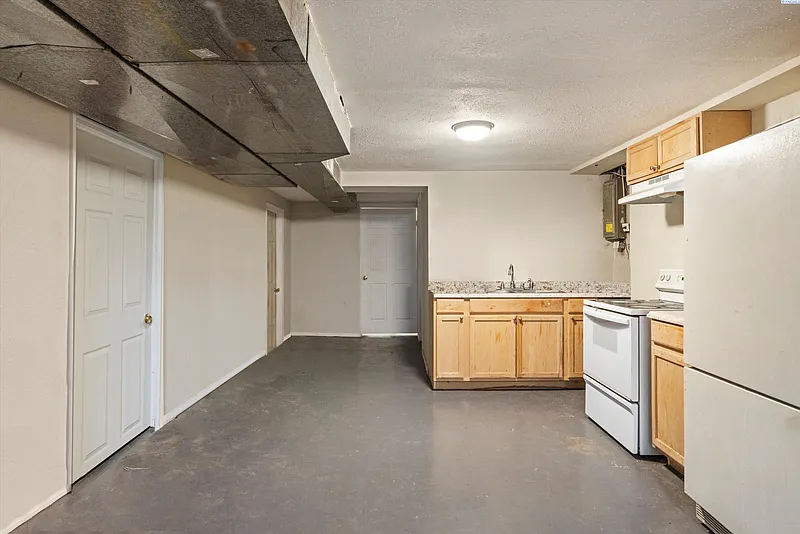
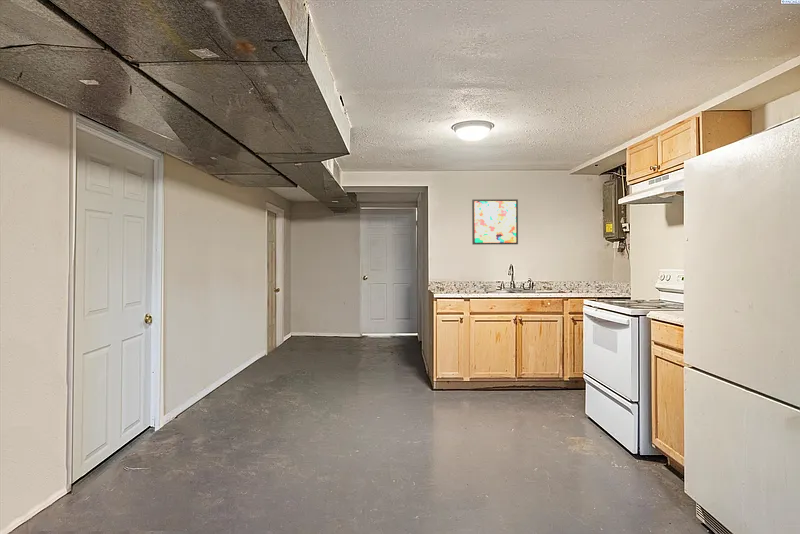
+ wall art (495, 222)
